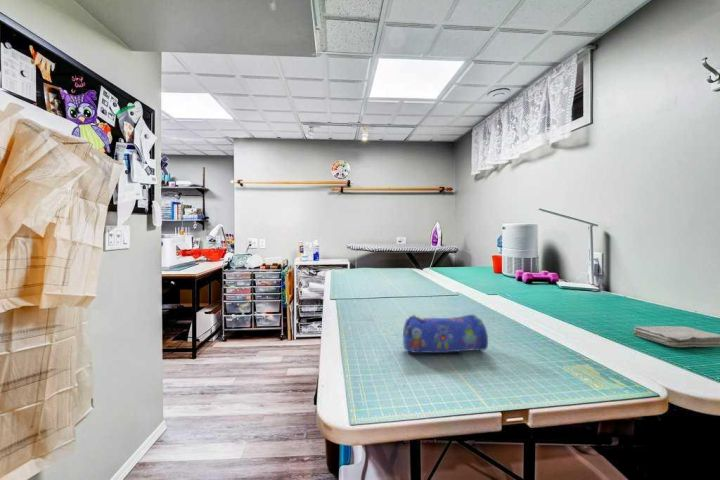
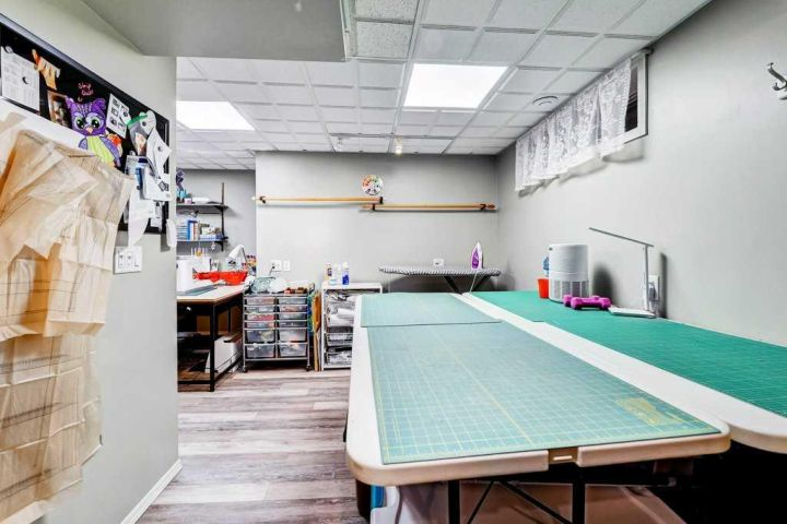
- washcloth (679, 335)
- pencil case (443, 332)
